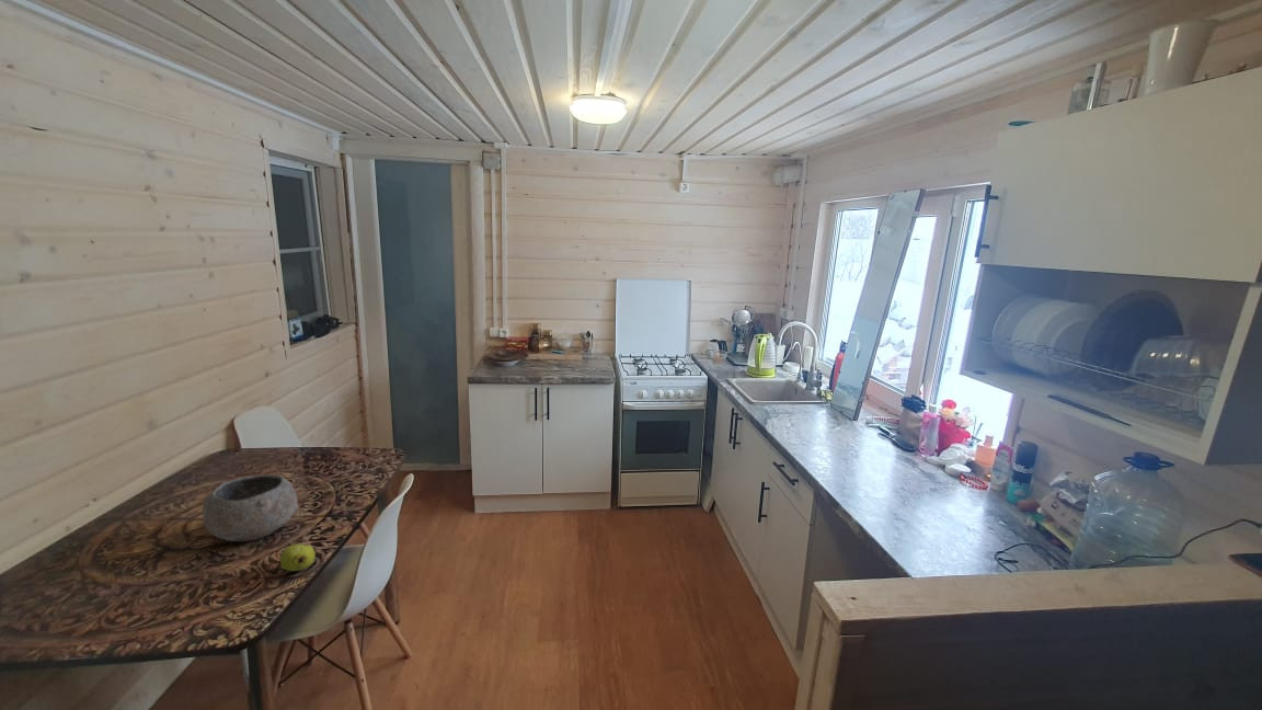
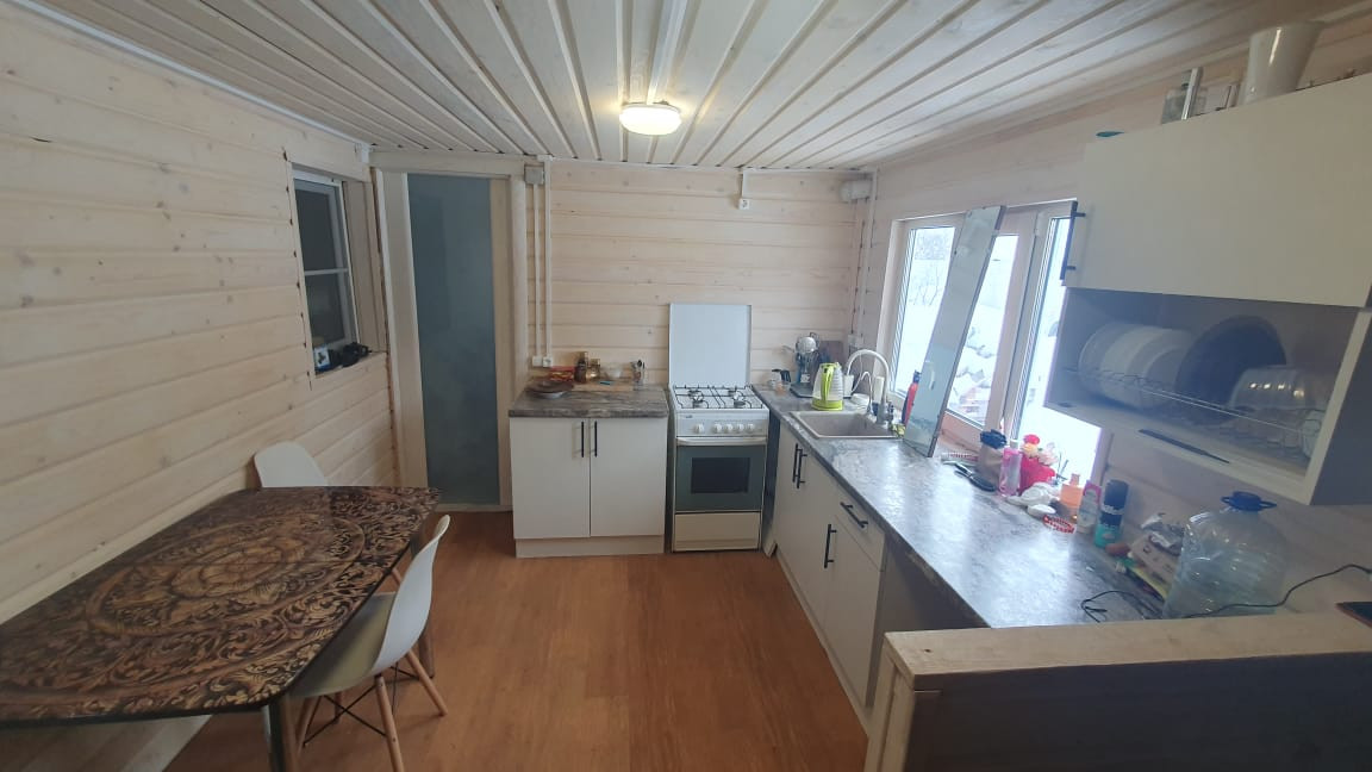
- bowl (252, 508)
- fruit (299, 553)
